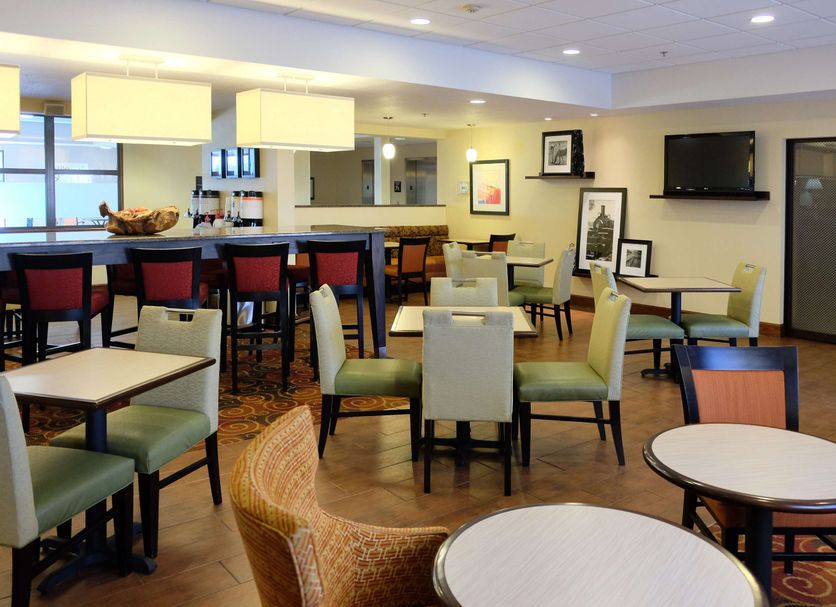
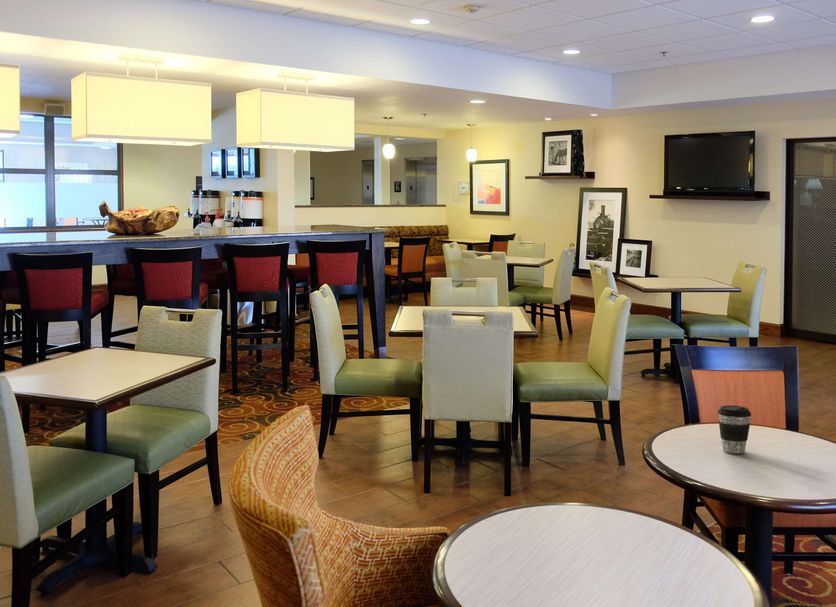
+ coffee cup (733, 429)
